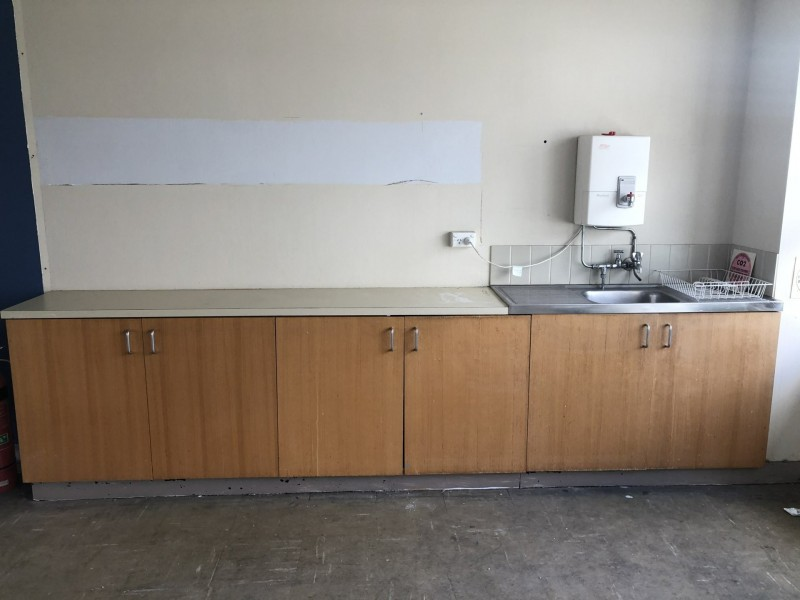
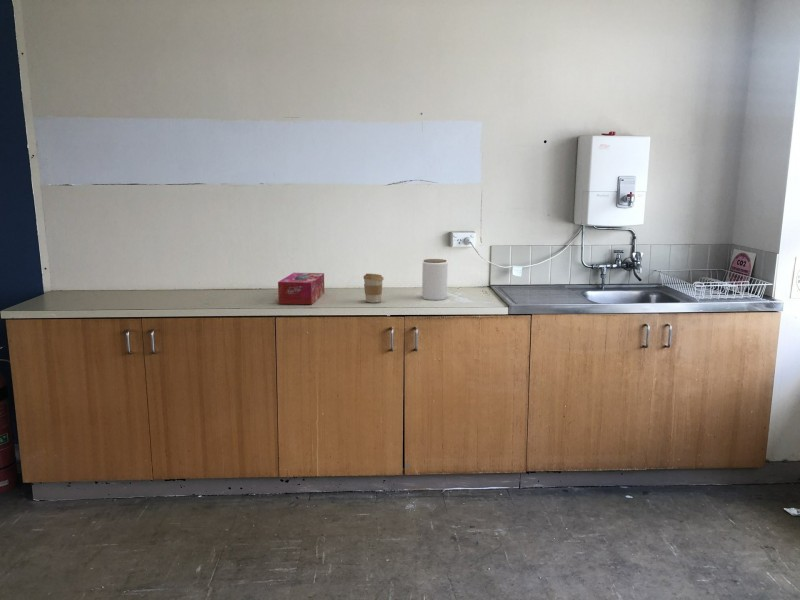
+ tissue box (302, 287)
+ jar (434, 279)
+ coffee cup (373, 287)
